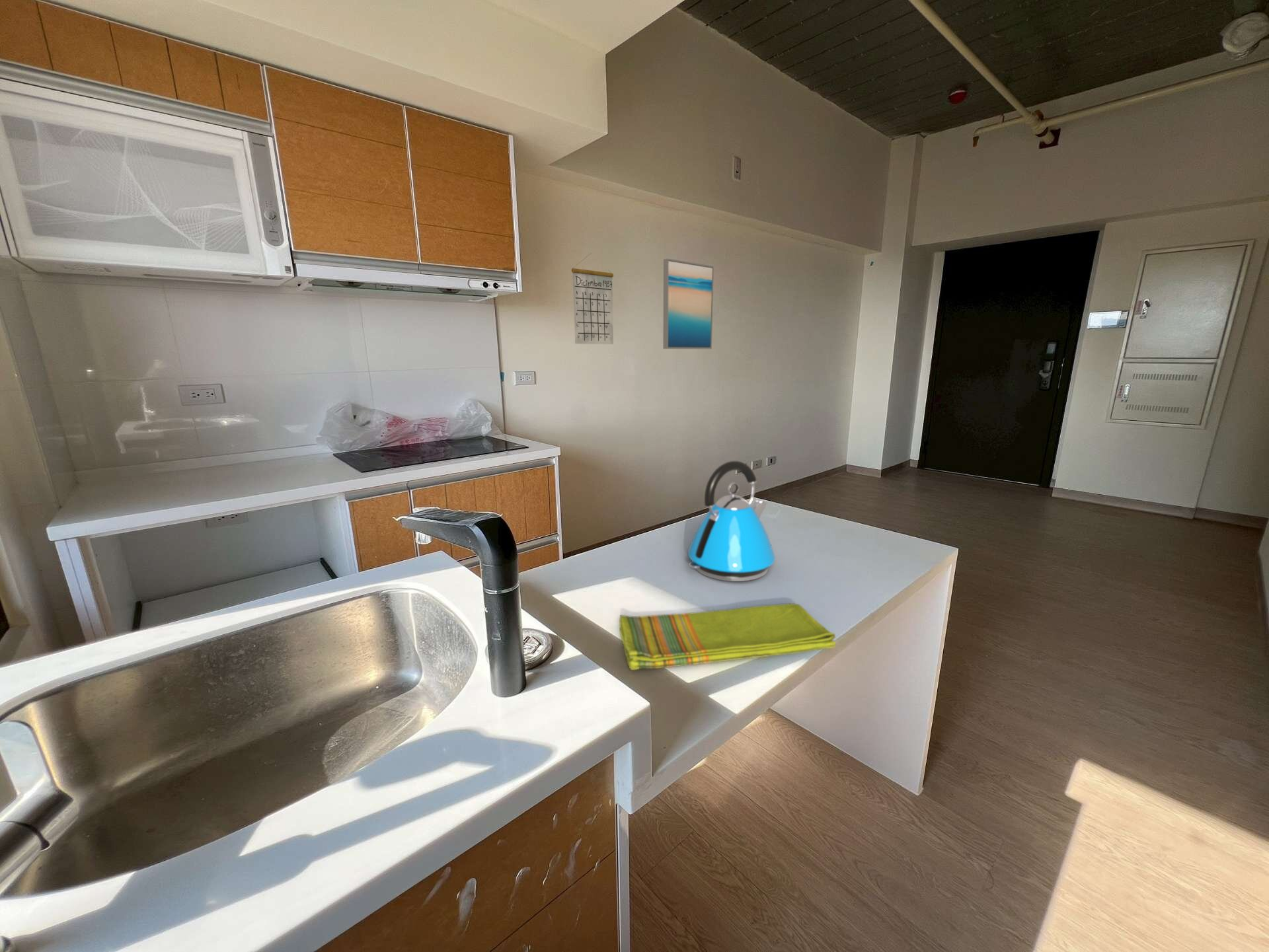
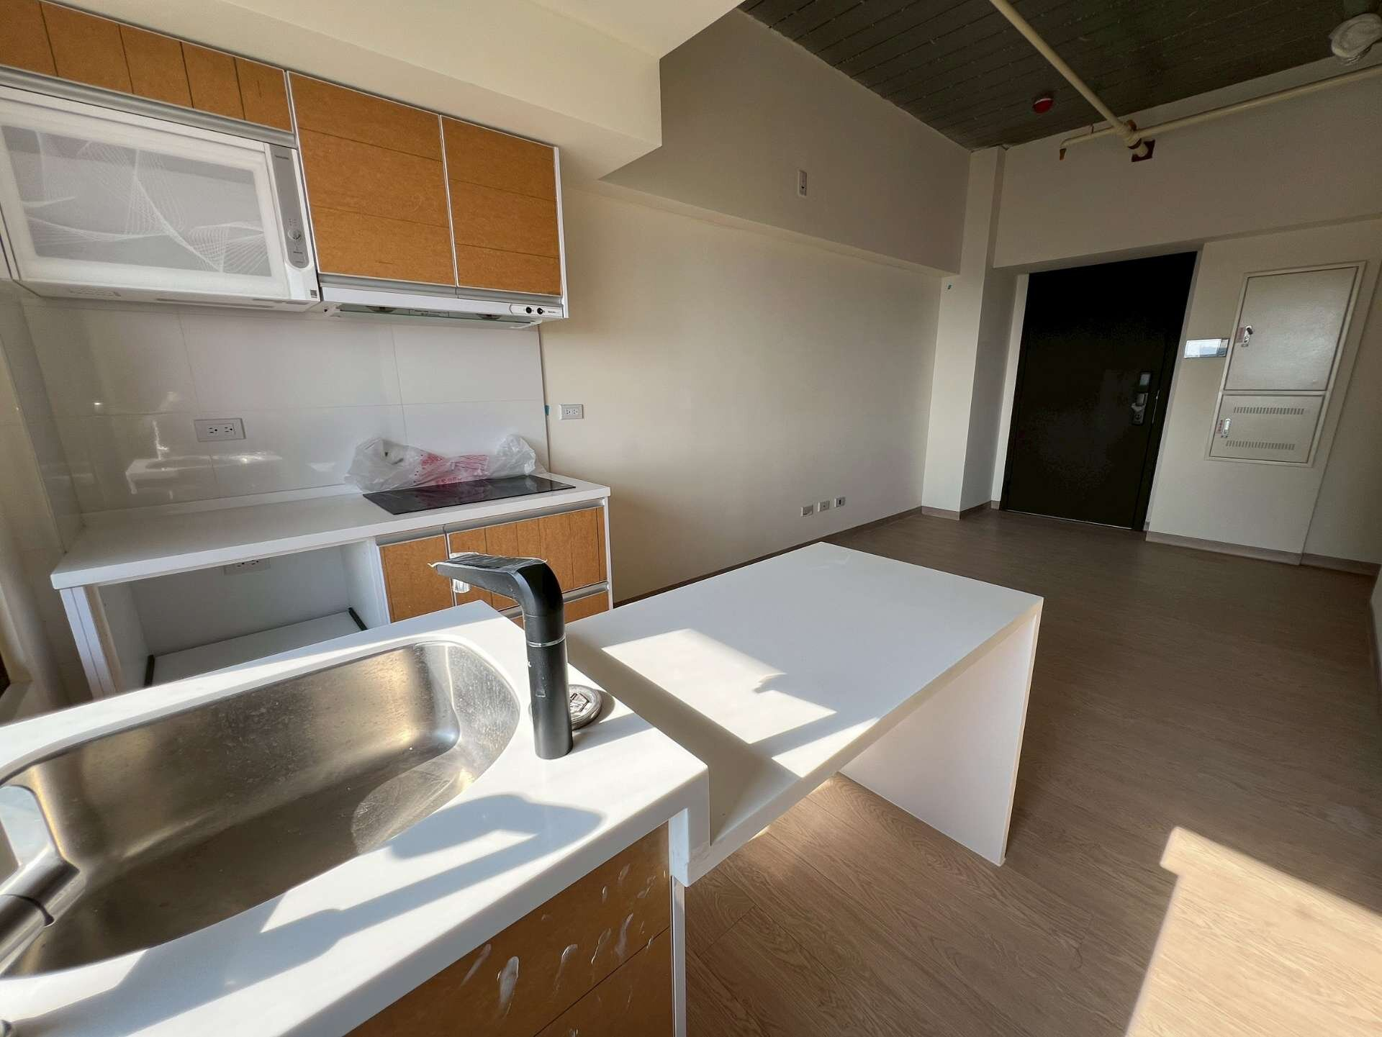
- calendar (594, 299)
- dish towel (722, 629)
- wall art (689, 307)
- kettle (730, 515)
